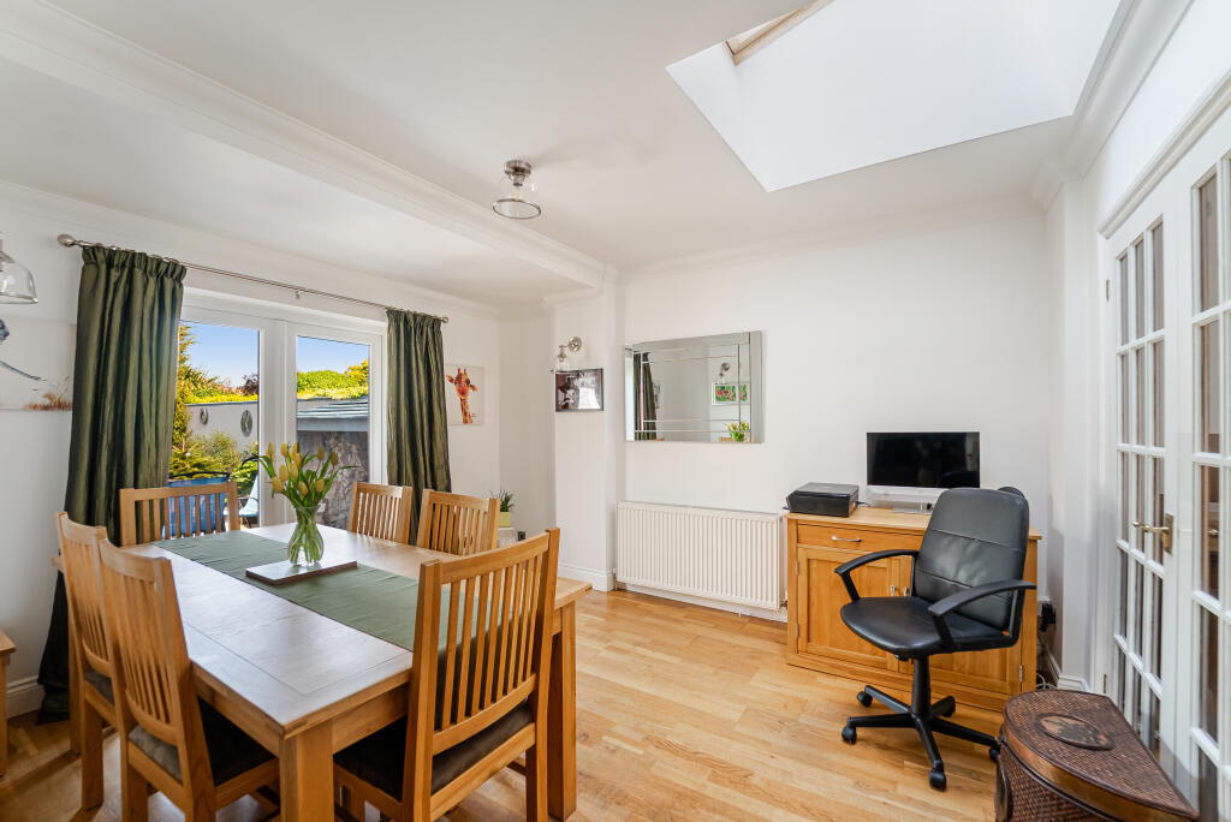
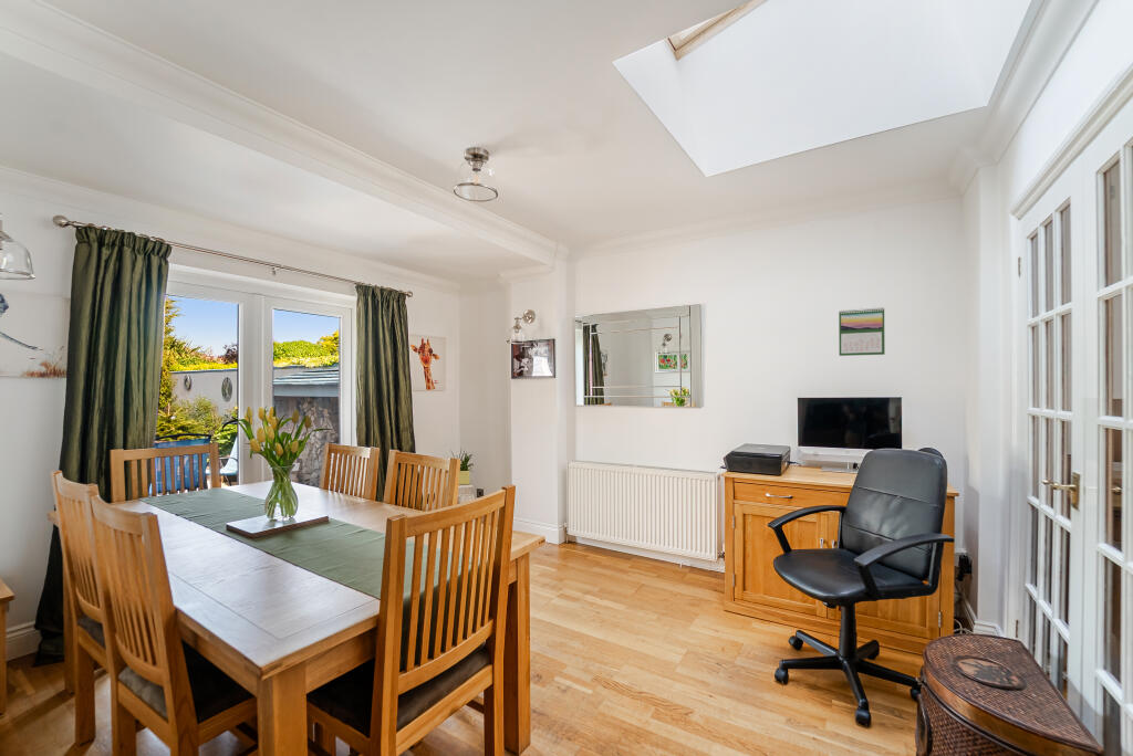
+ calendar (861, 332)
